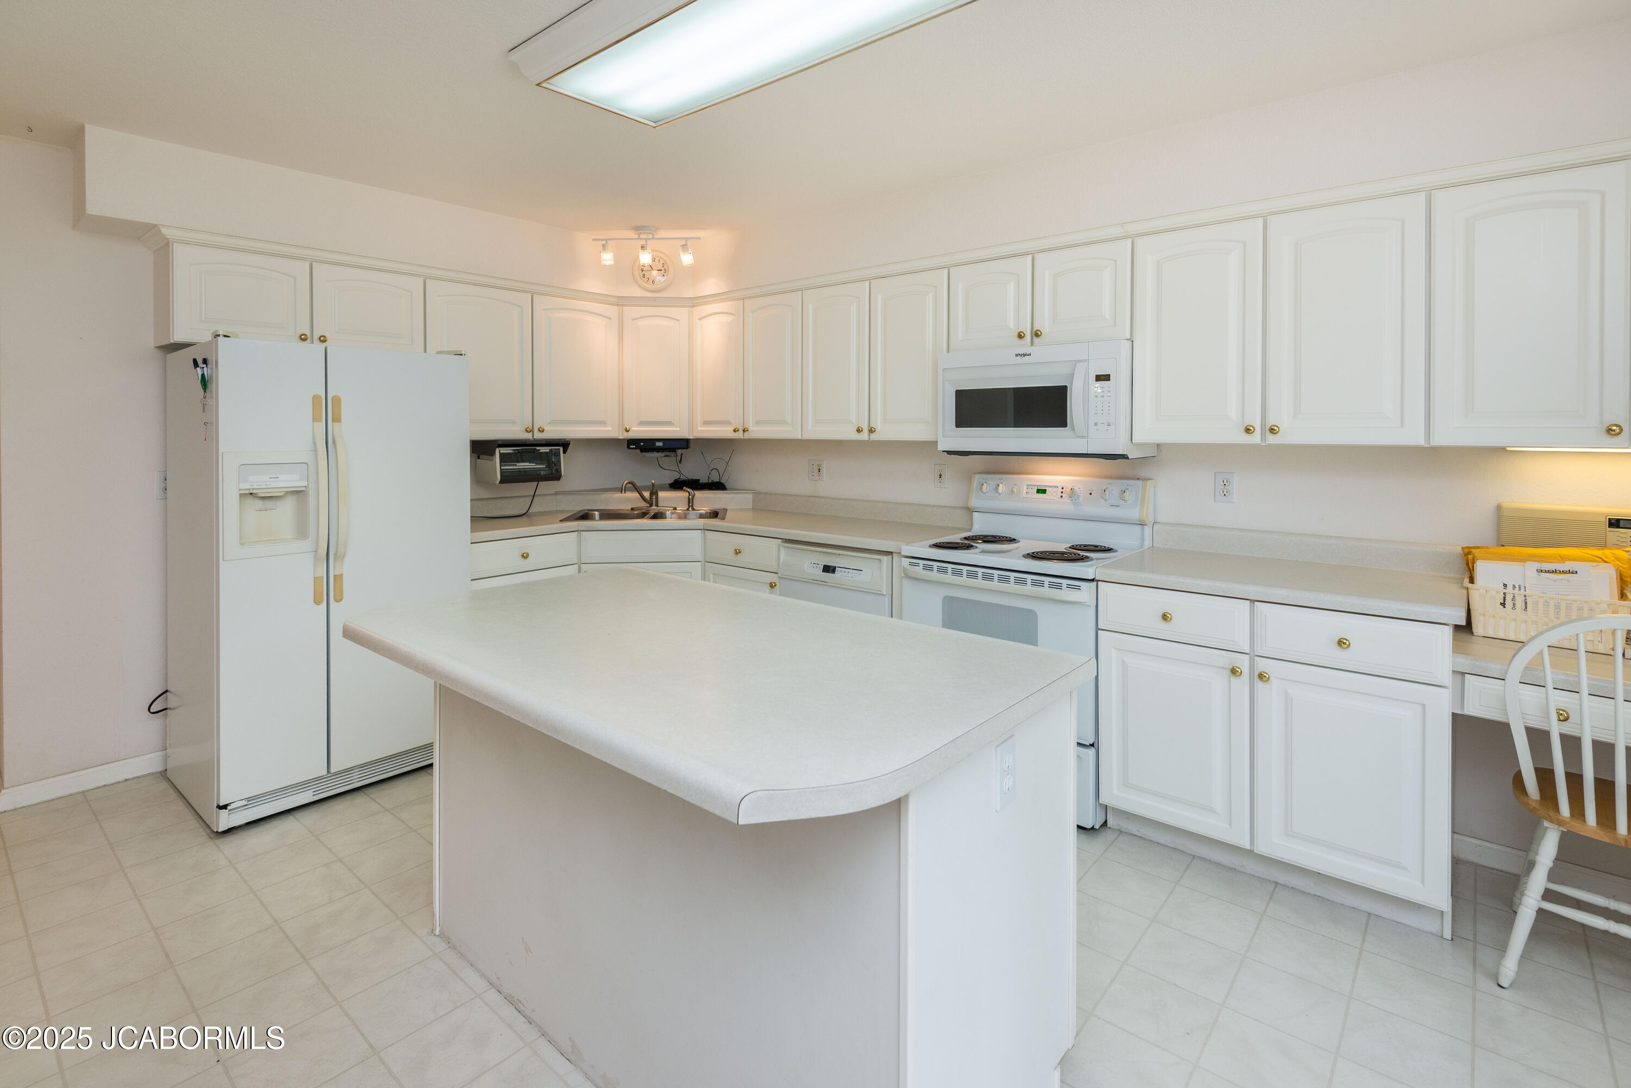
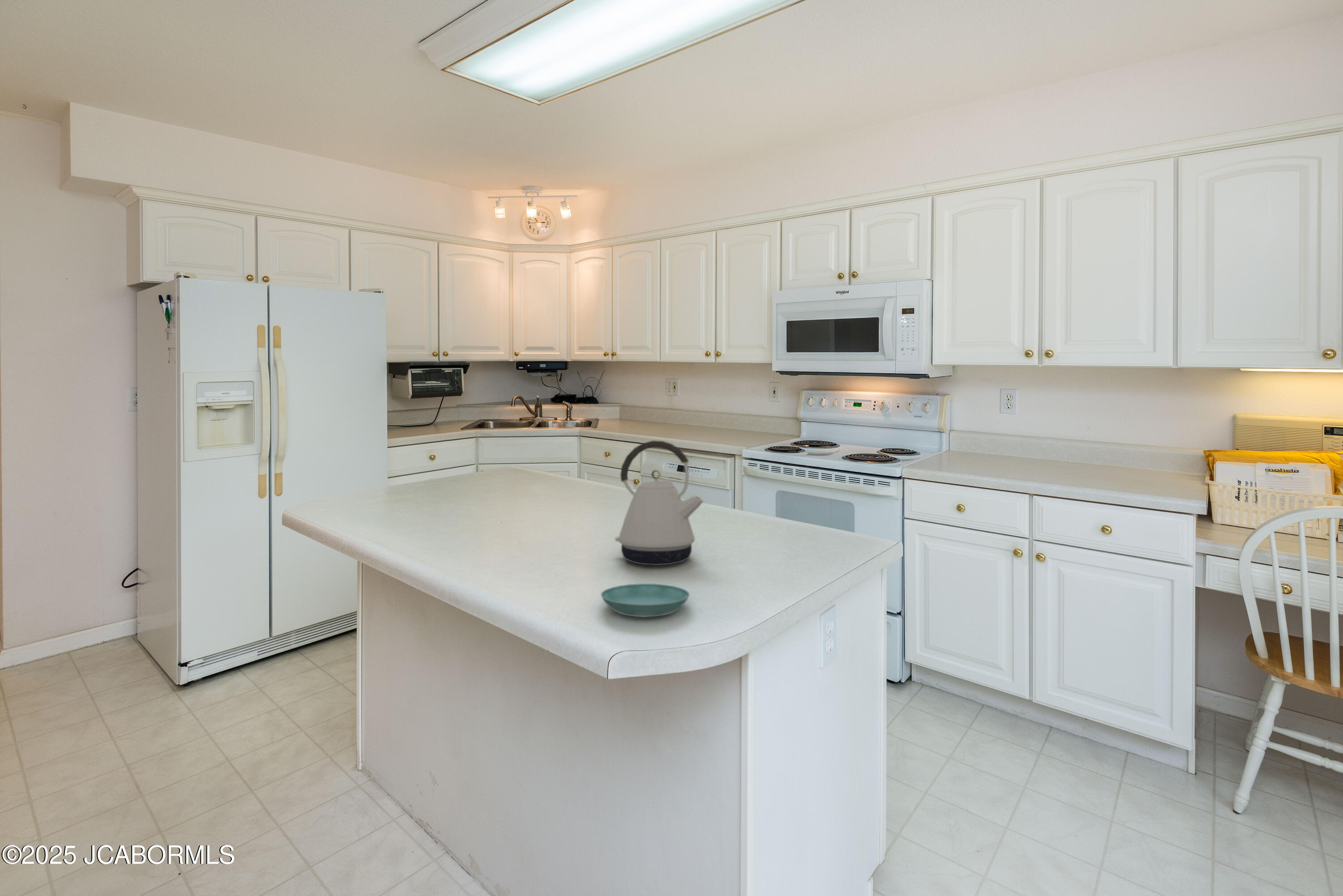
+ saucer (645, 601)
+ kettle (659, 500)
